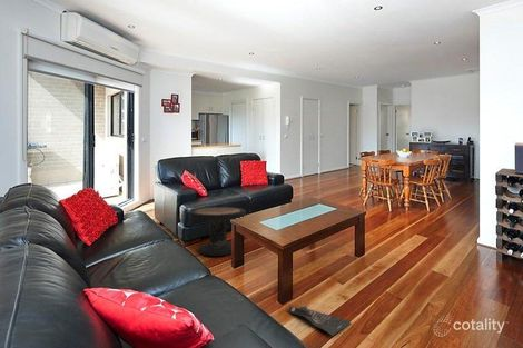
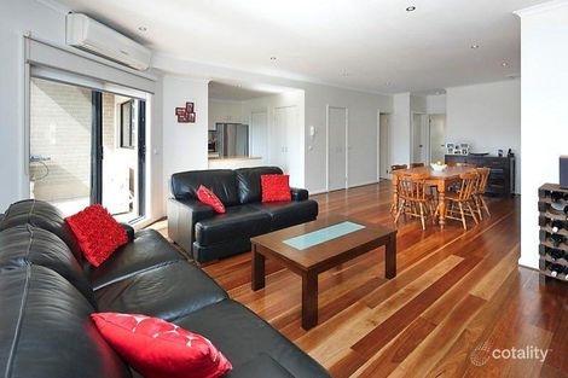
- bag (318, 315)
- side table (217, 230)
